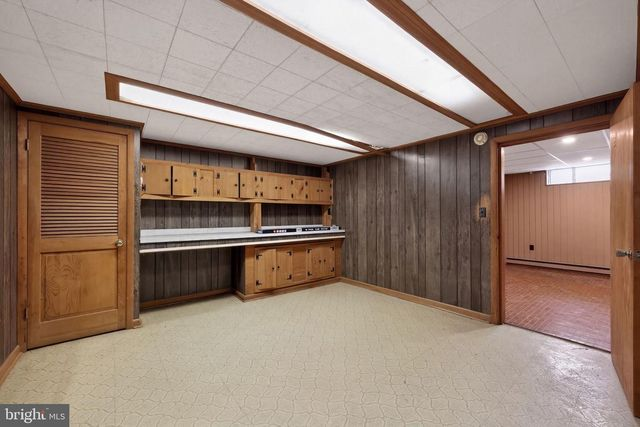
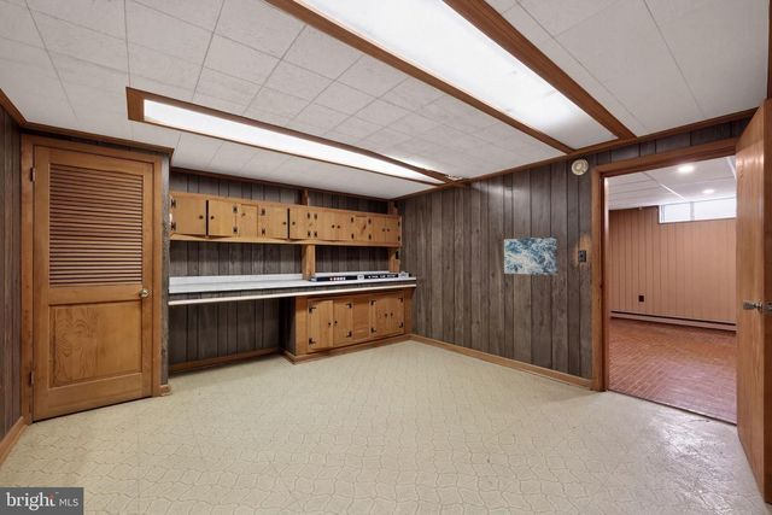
+ wall art (528, 256)
